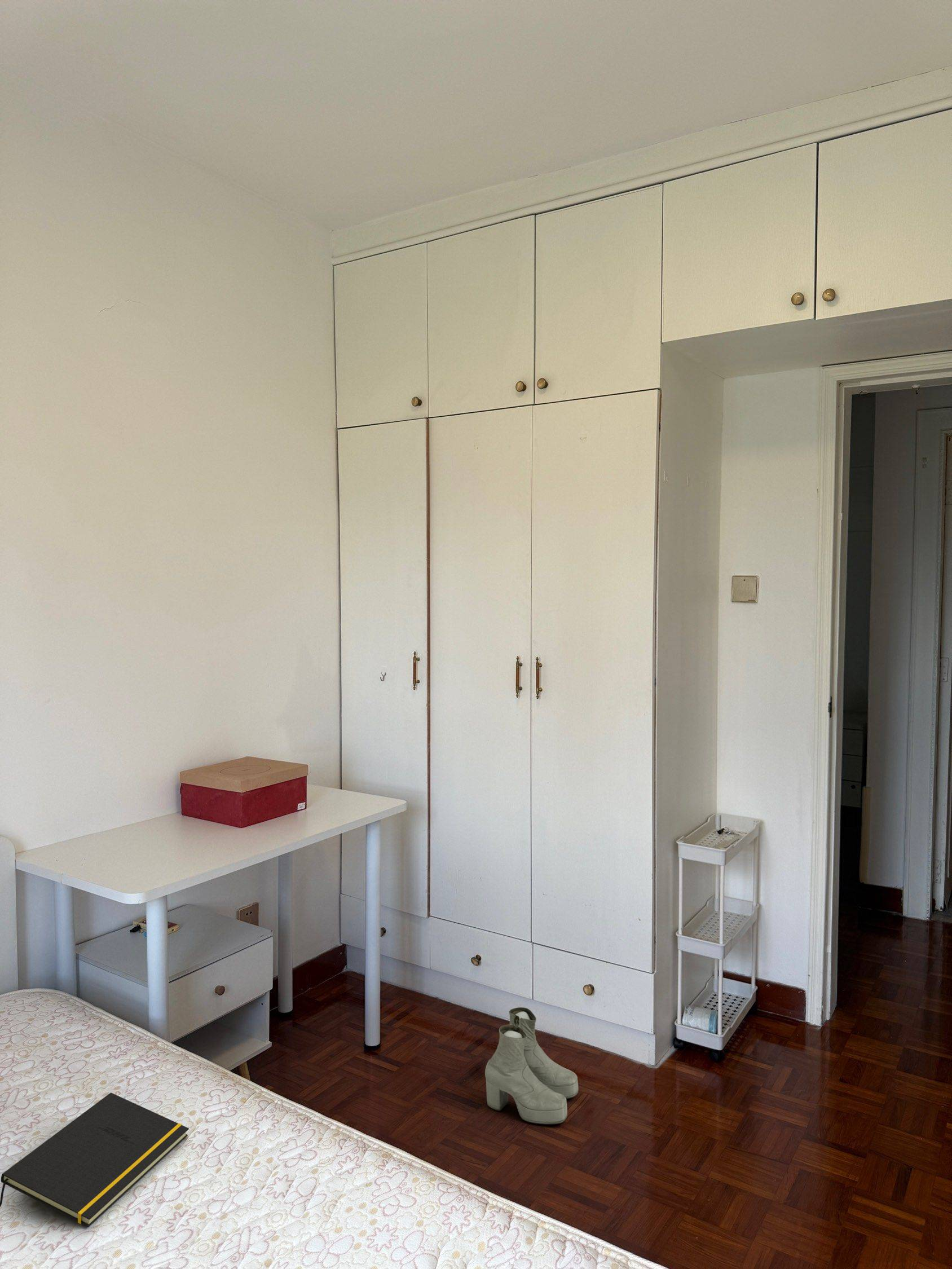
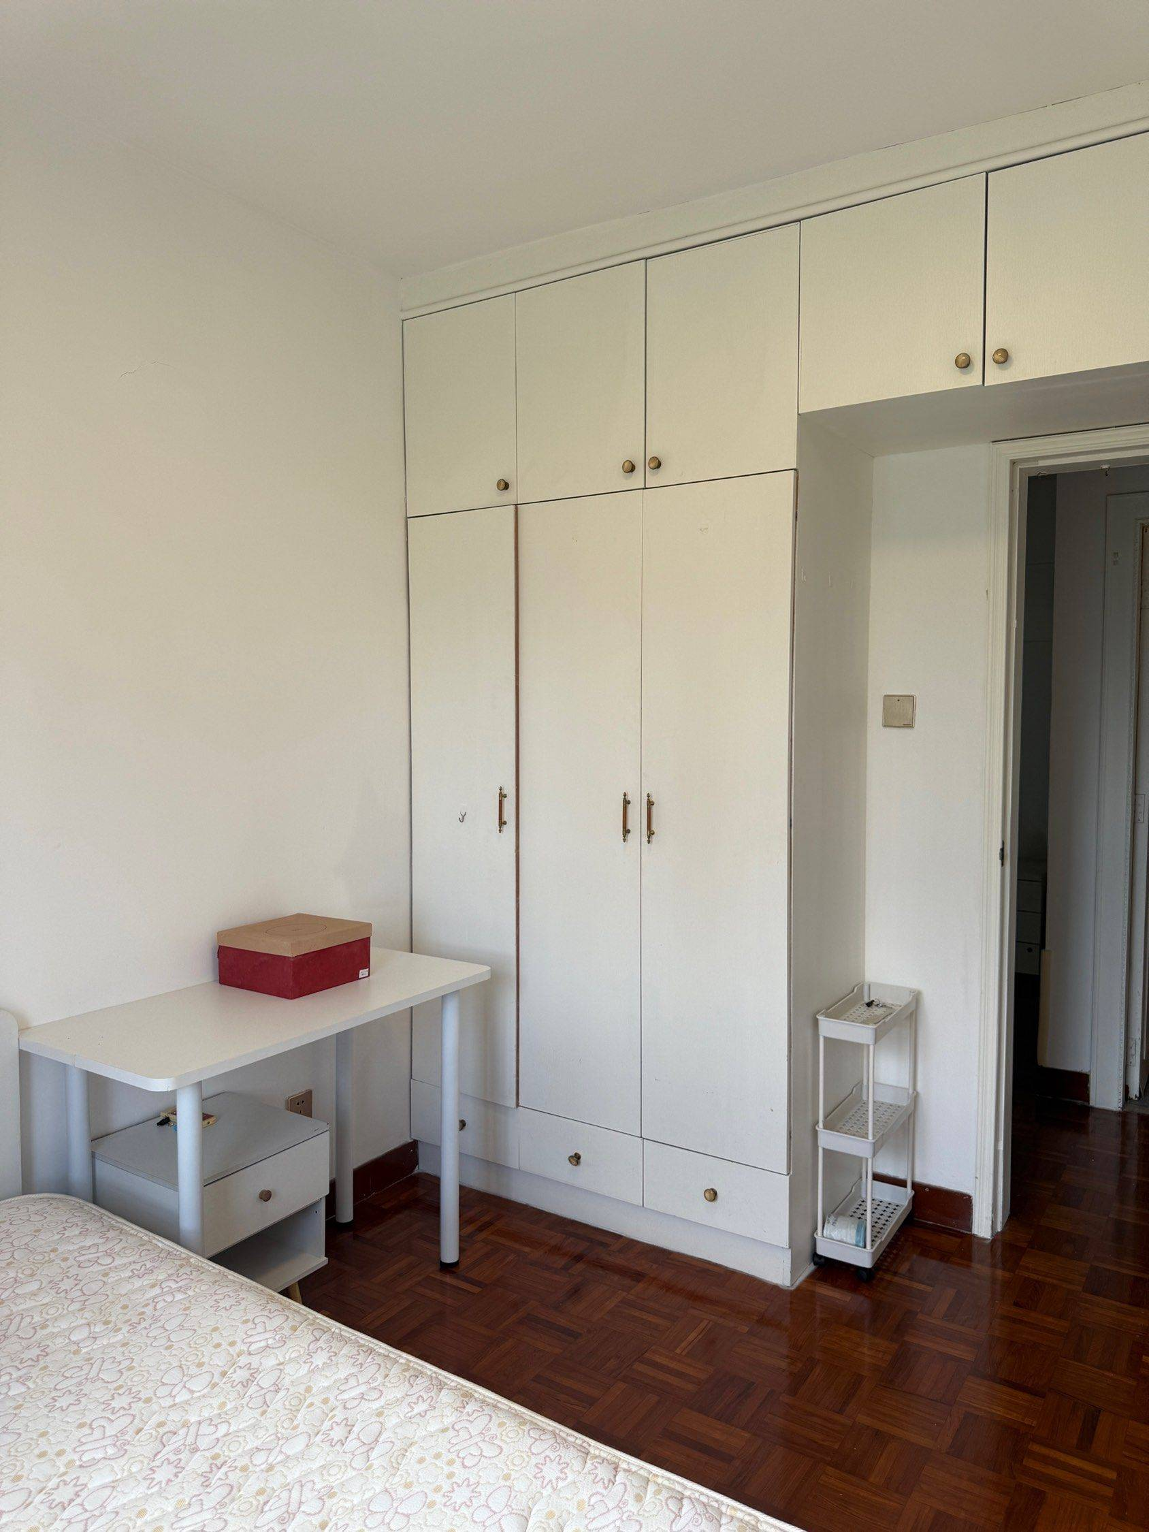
- boots (531, 1061)
- notepad (100, 1153)
